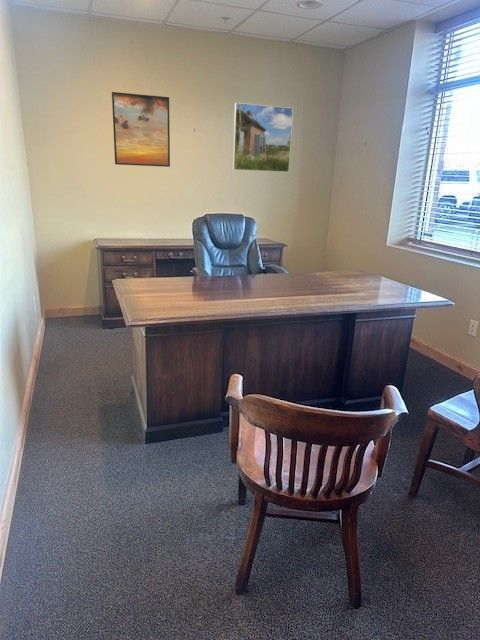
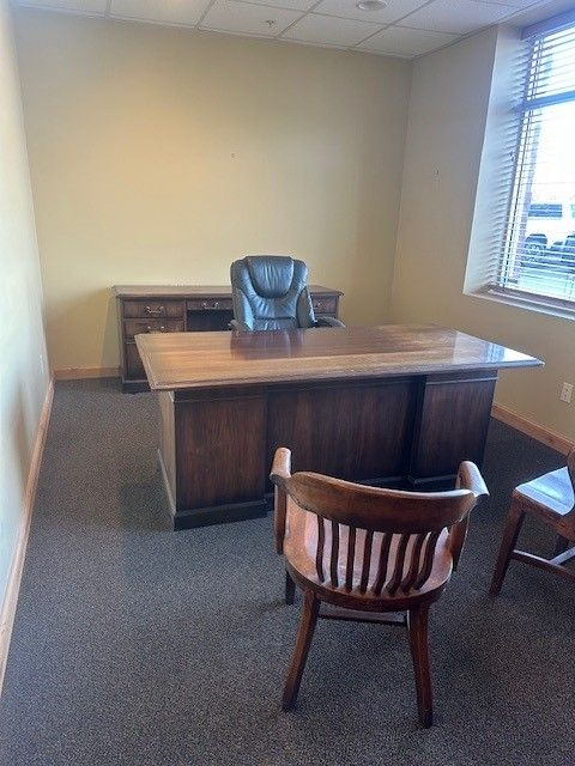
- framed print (262, 139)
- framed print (142, 130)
